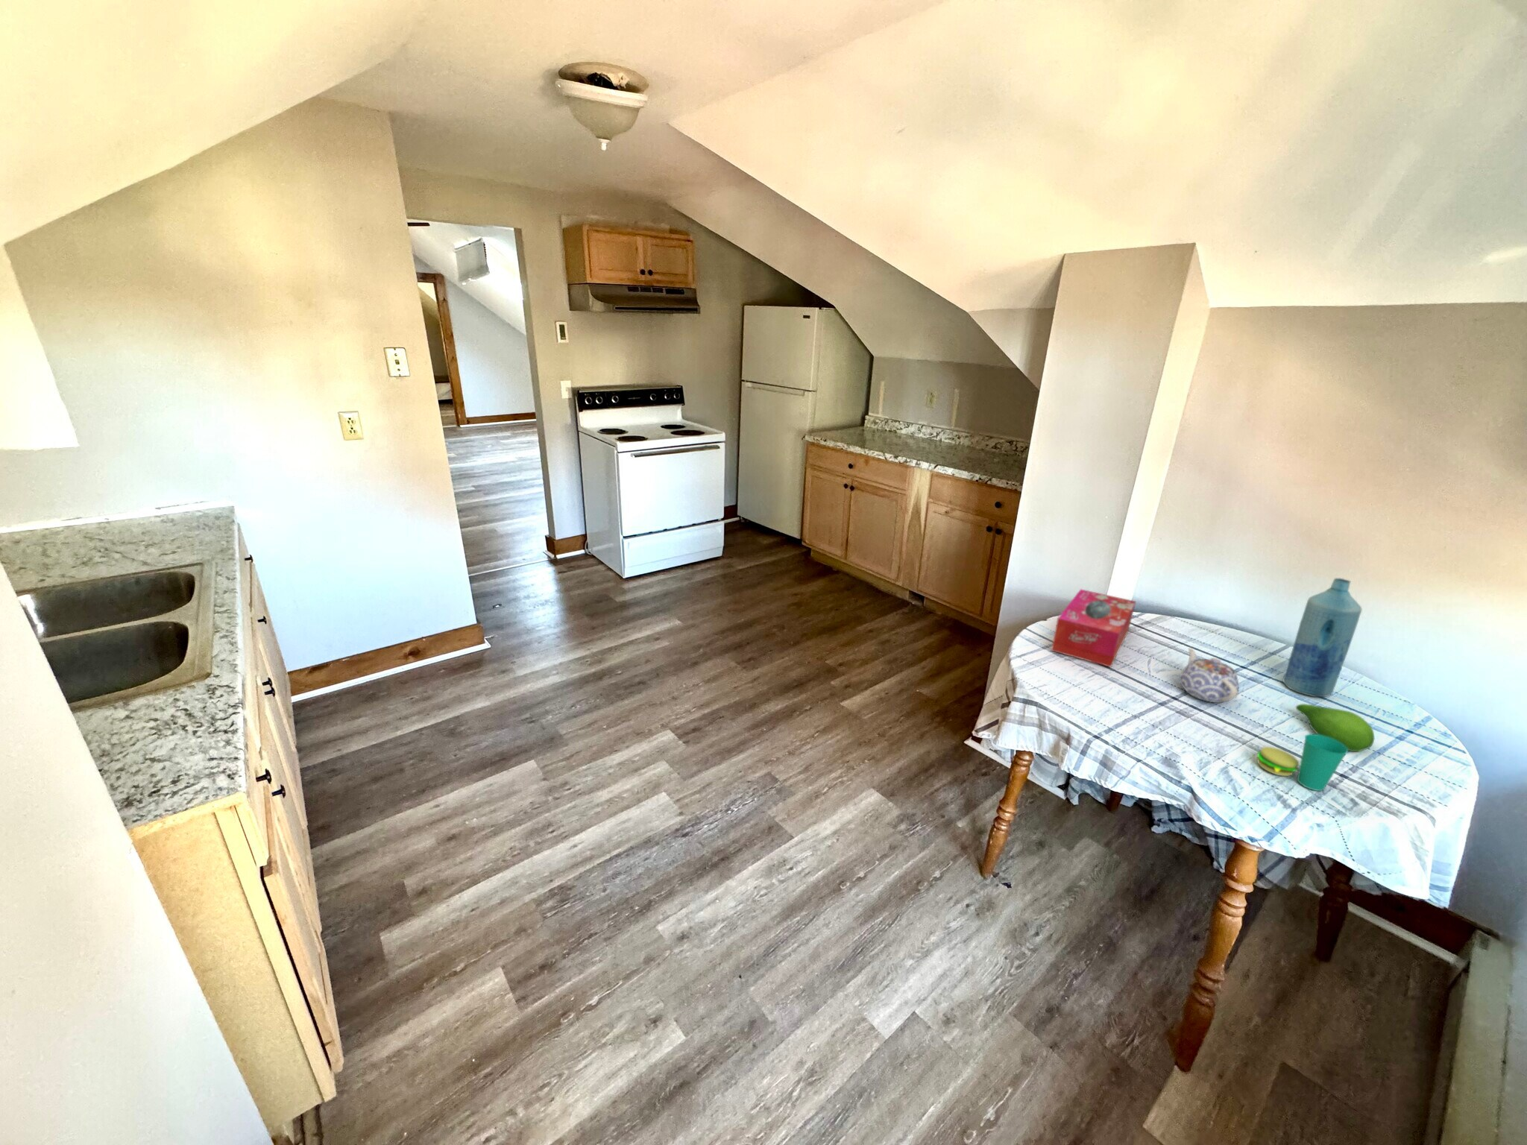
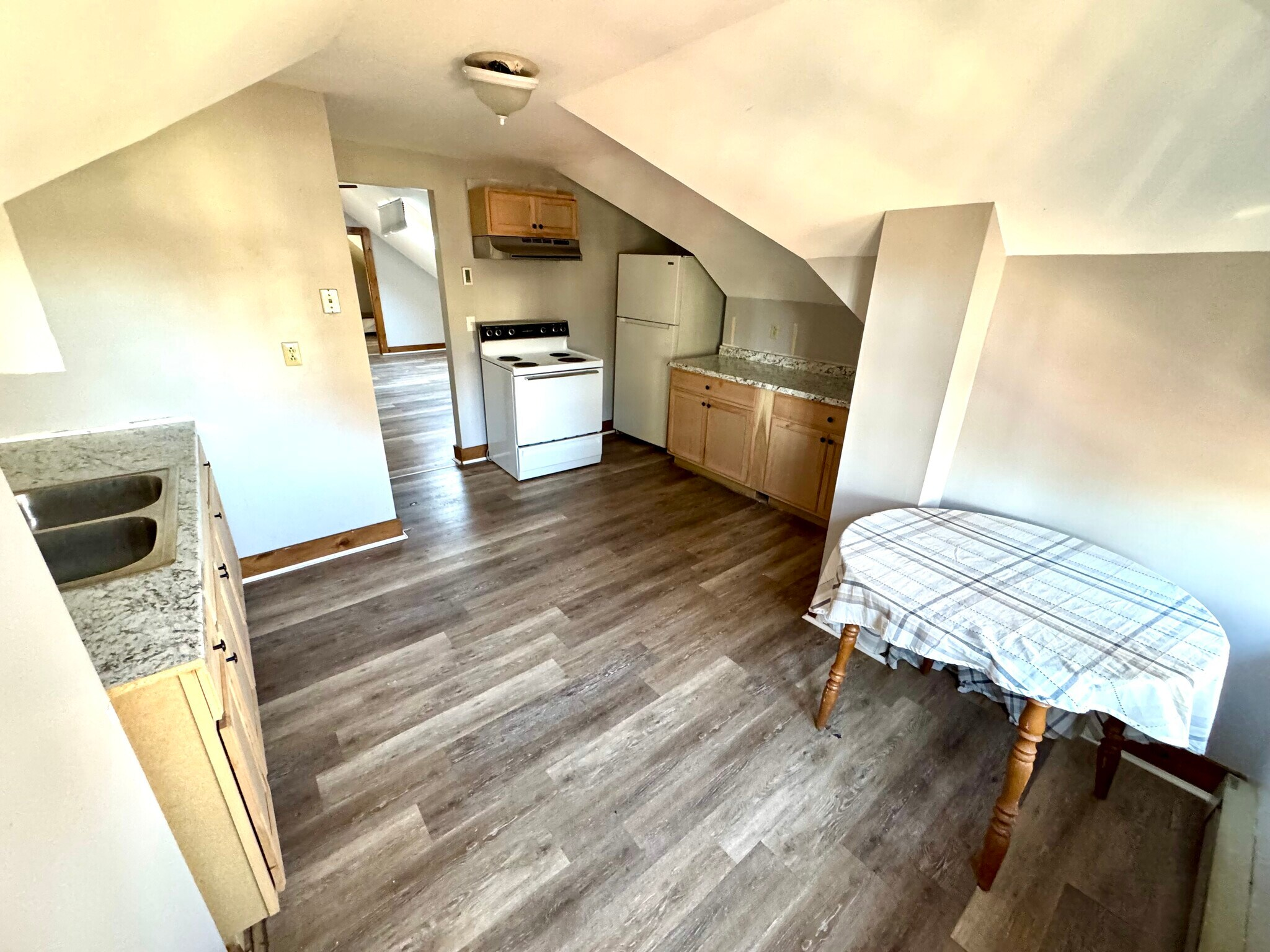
- fruit (1335, 720)
- cup (1301, 758)
- bottle (1324, 636)
- tissue box (1094, 624)
- teapot (1208, 676)
